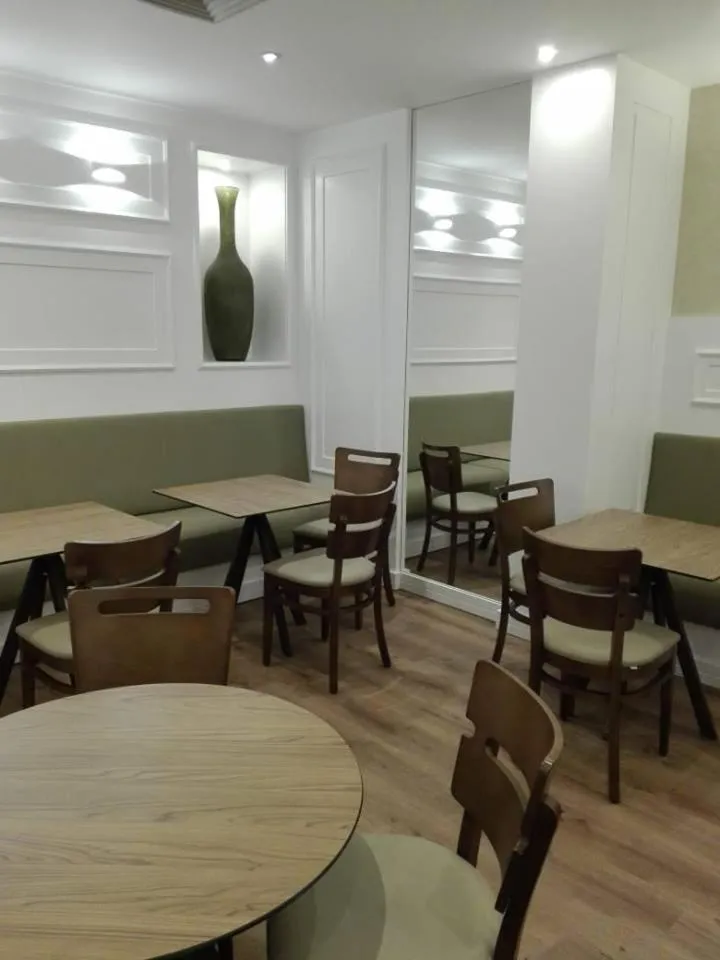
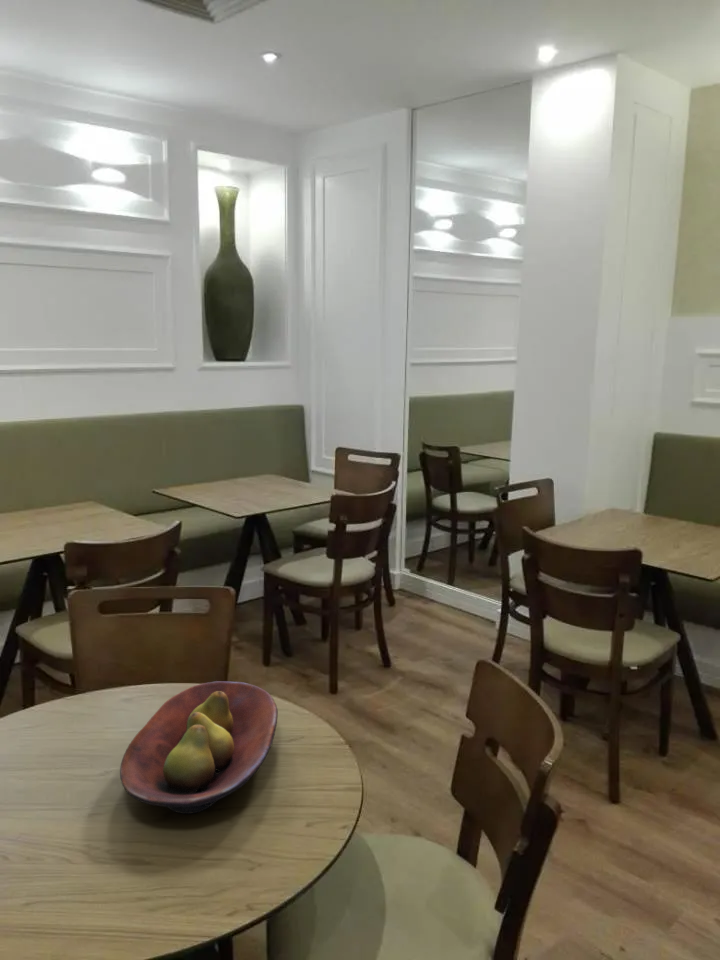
+ fruit bowl (204, 736)
